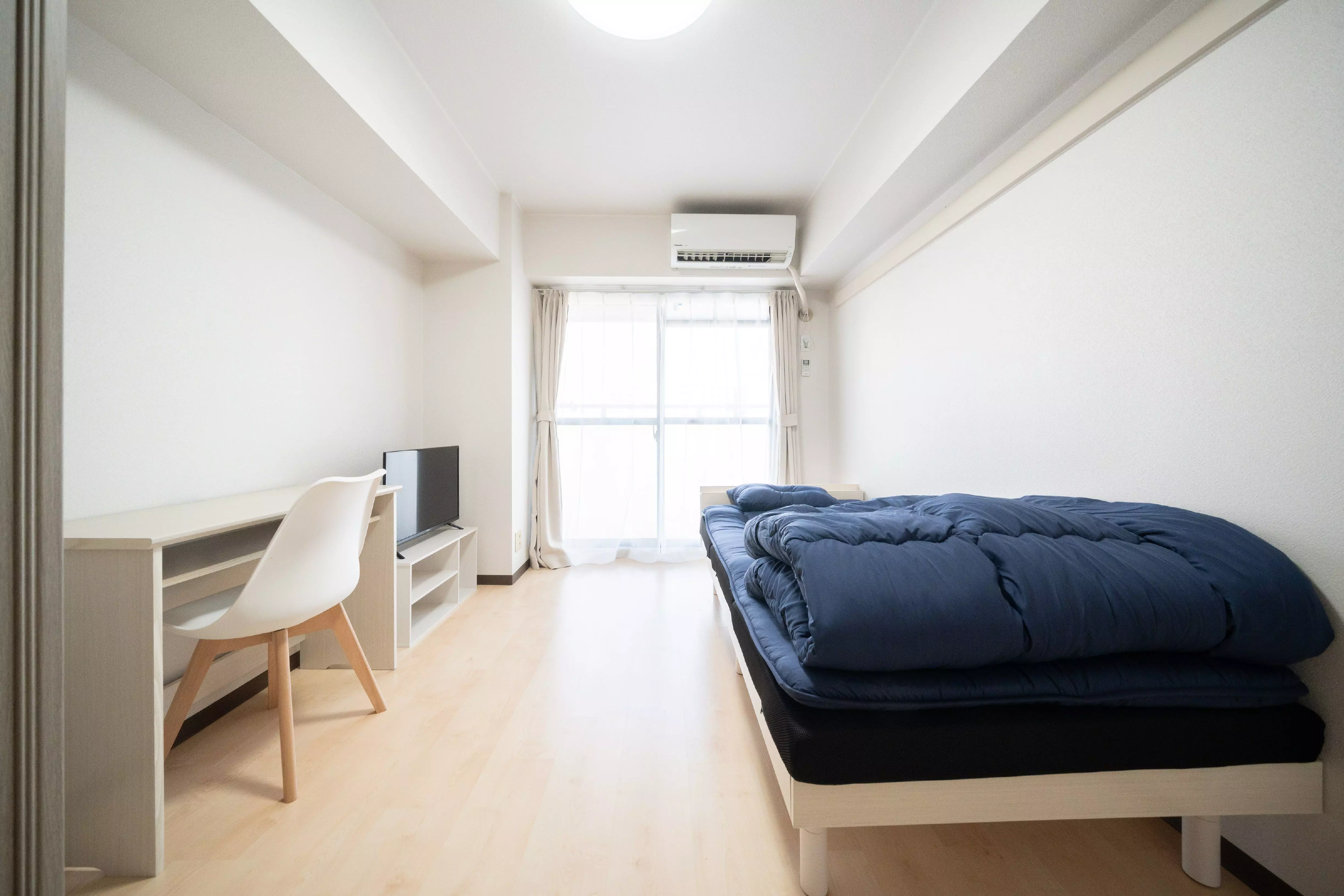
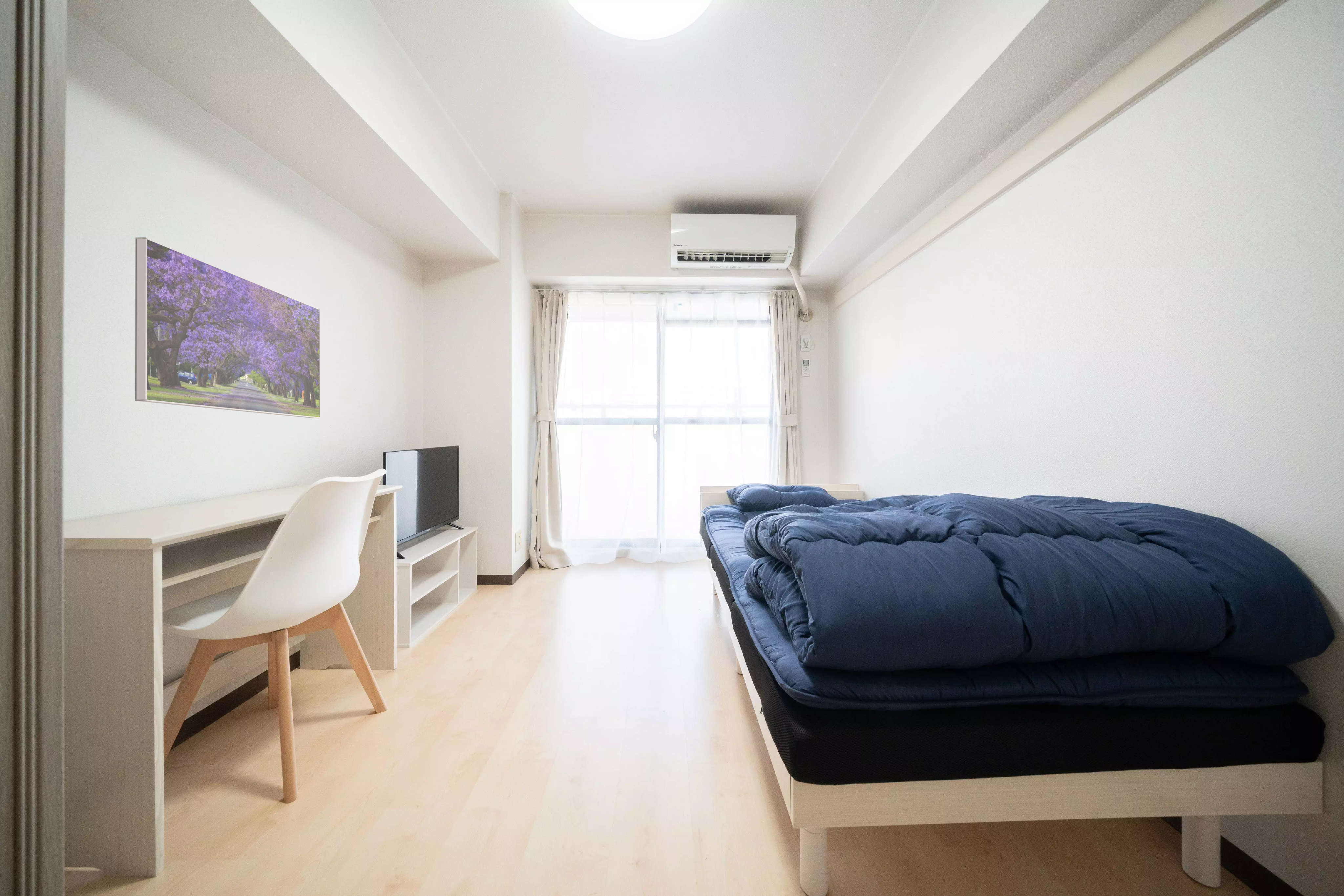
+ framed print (246, 346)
